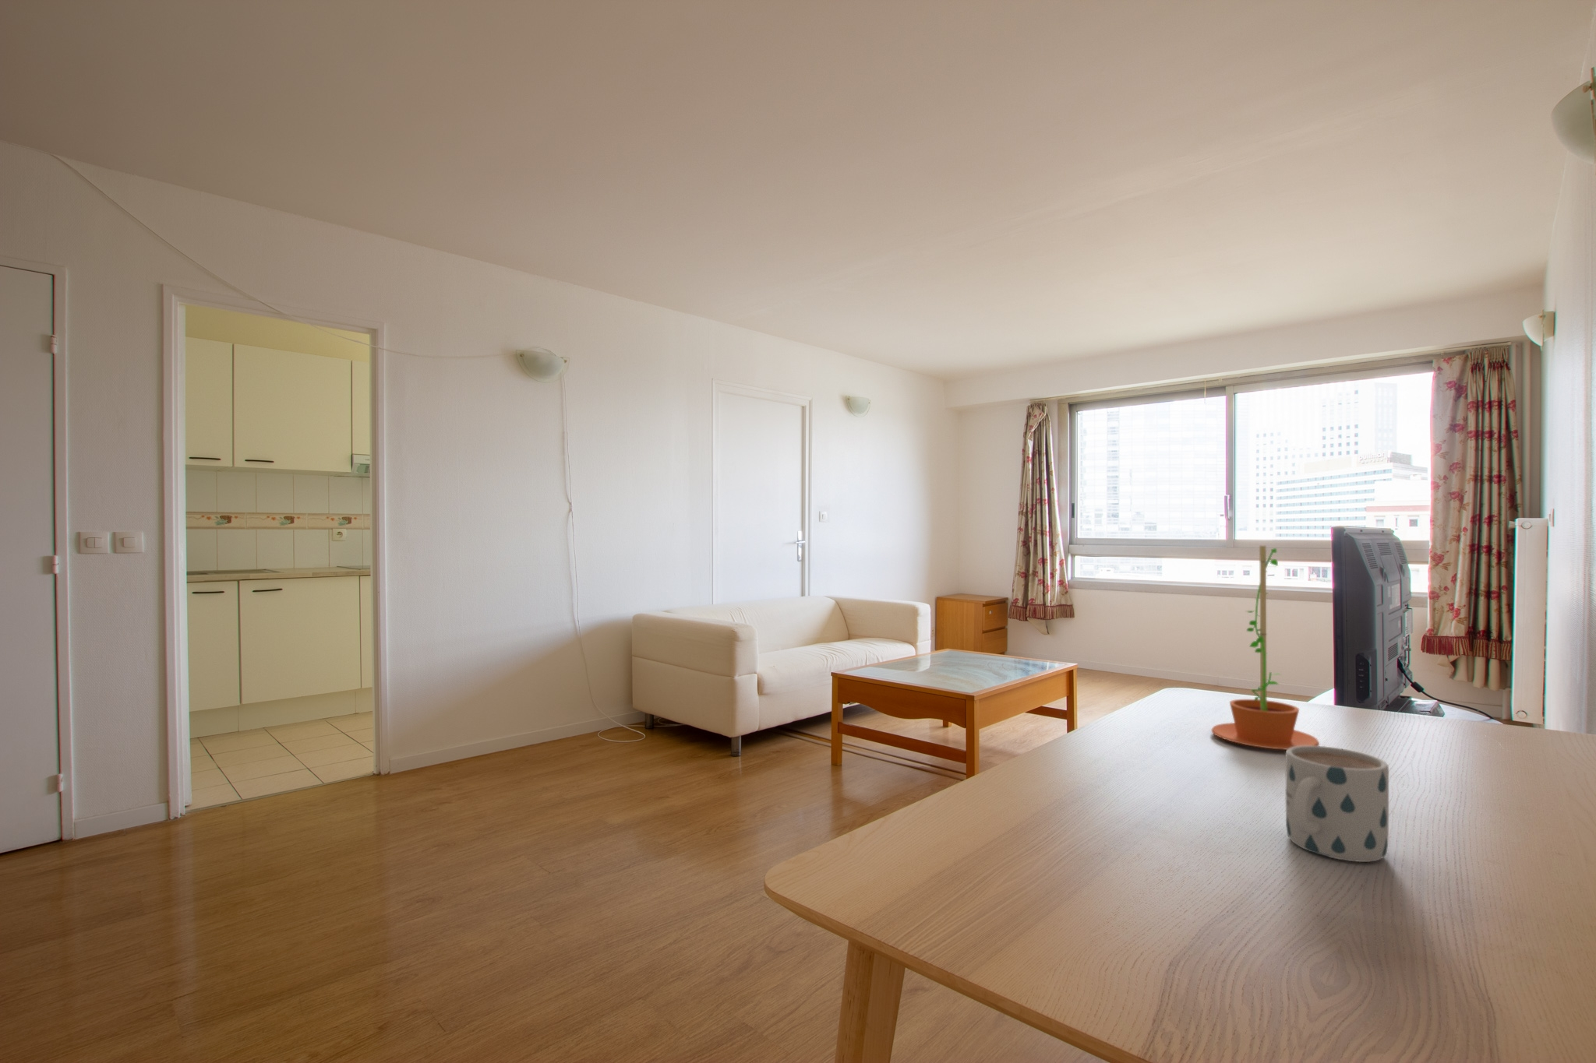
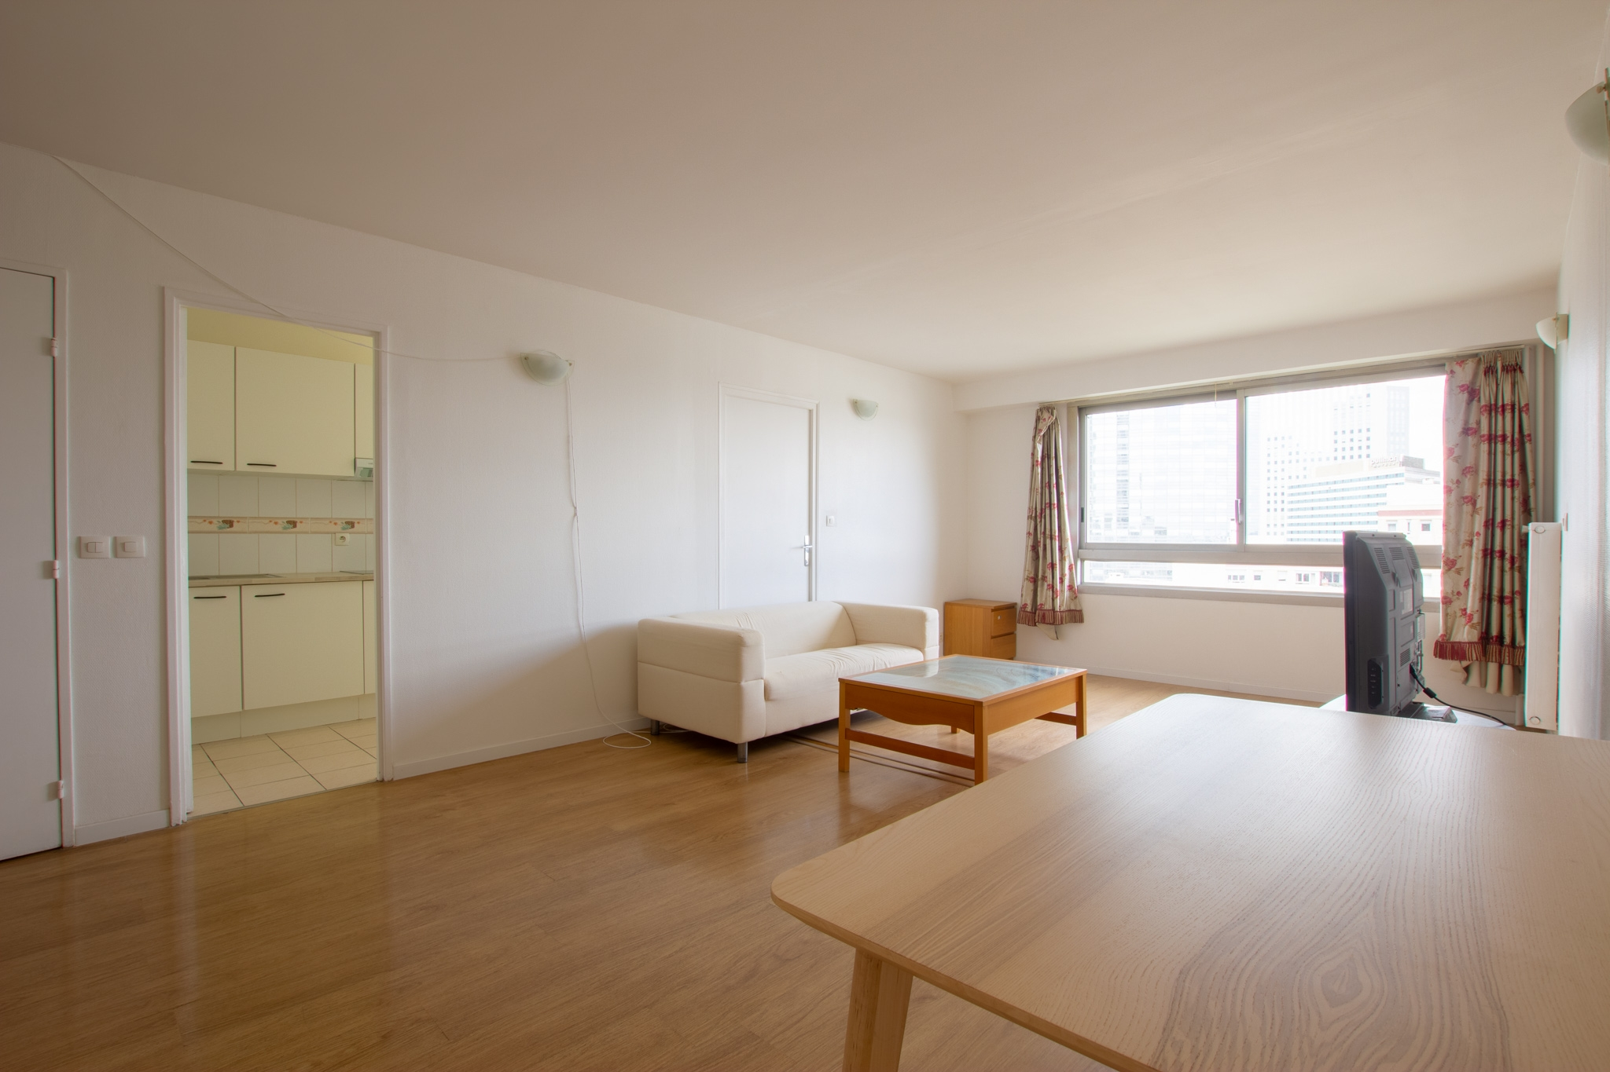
- mug (1327, 803)
- flower pot (1264, 643)
